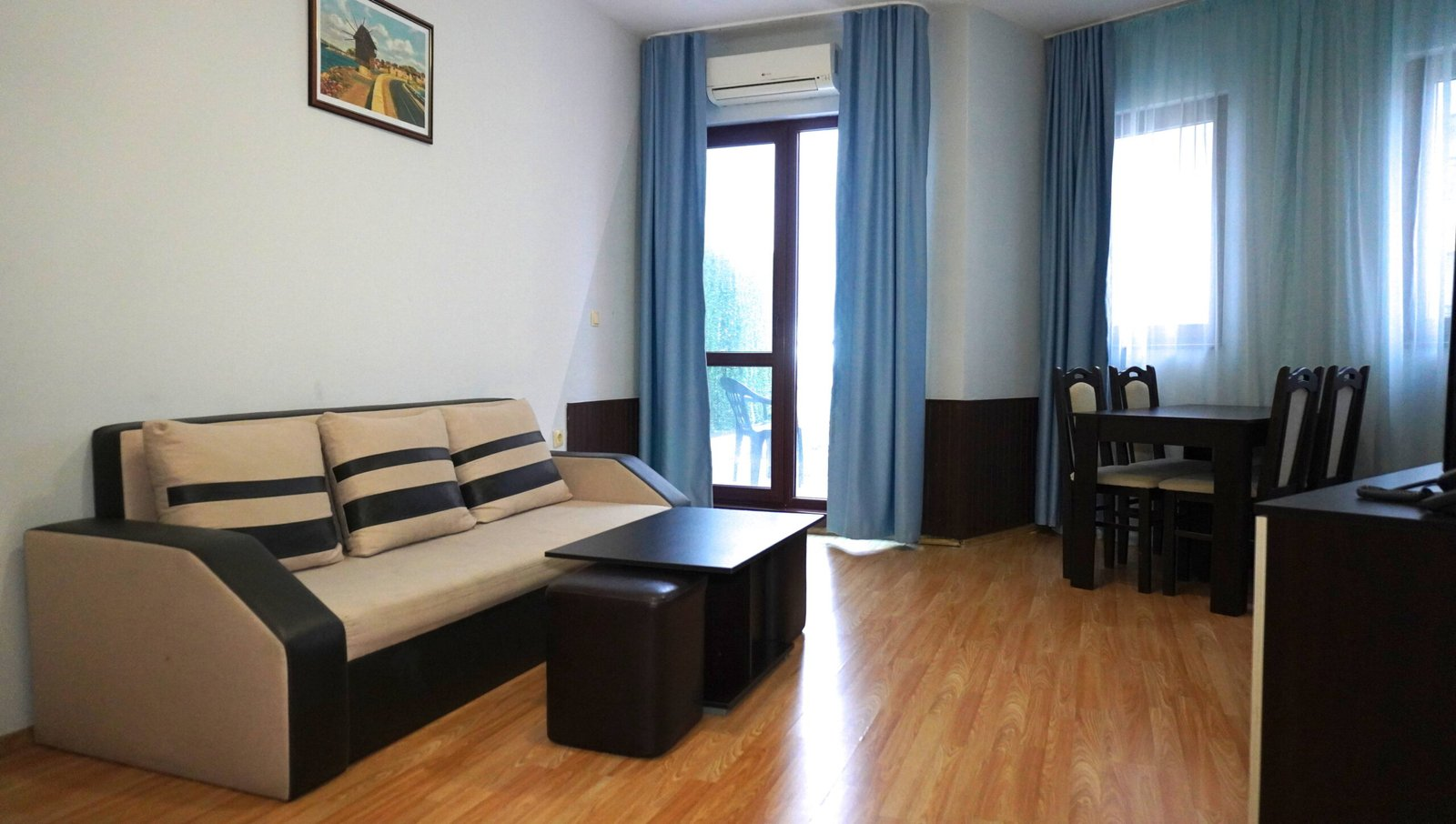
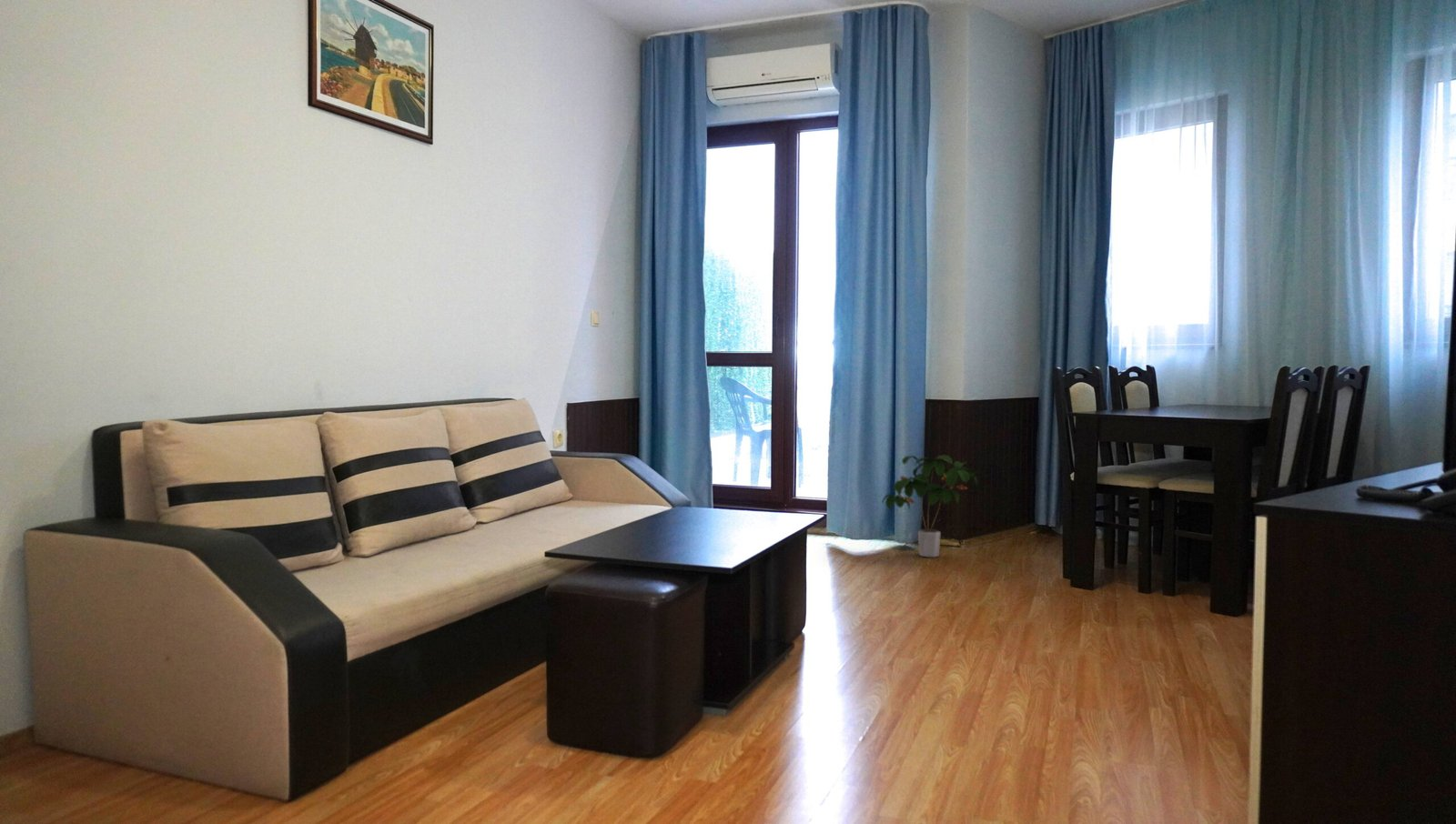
+ potted plant (928, 504)
